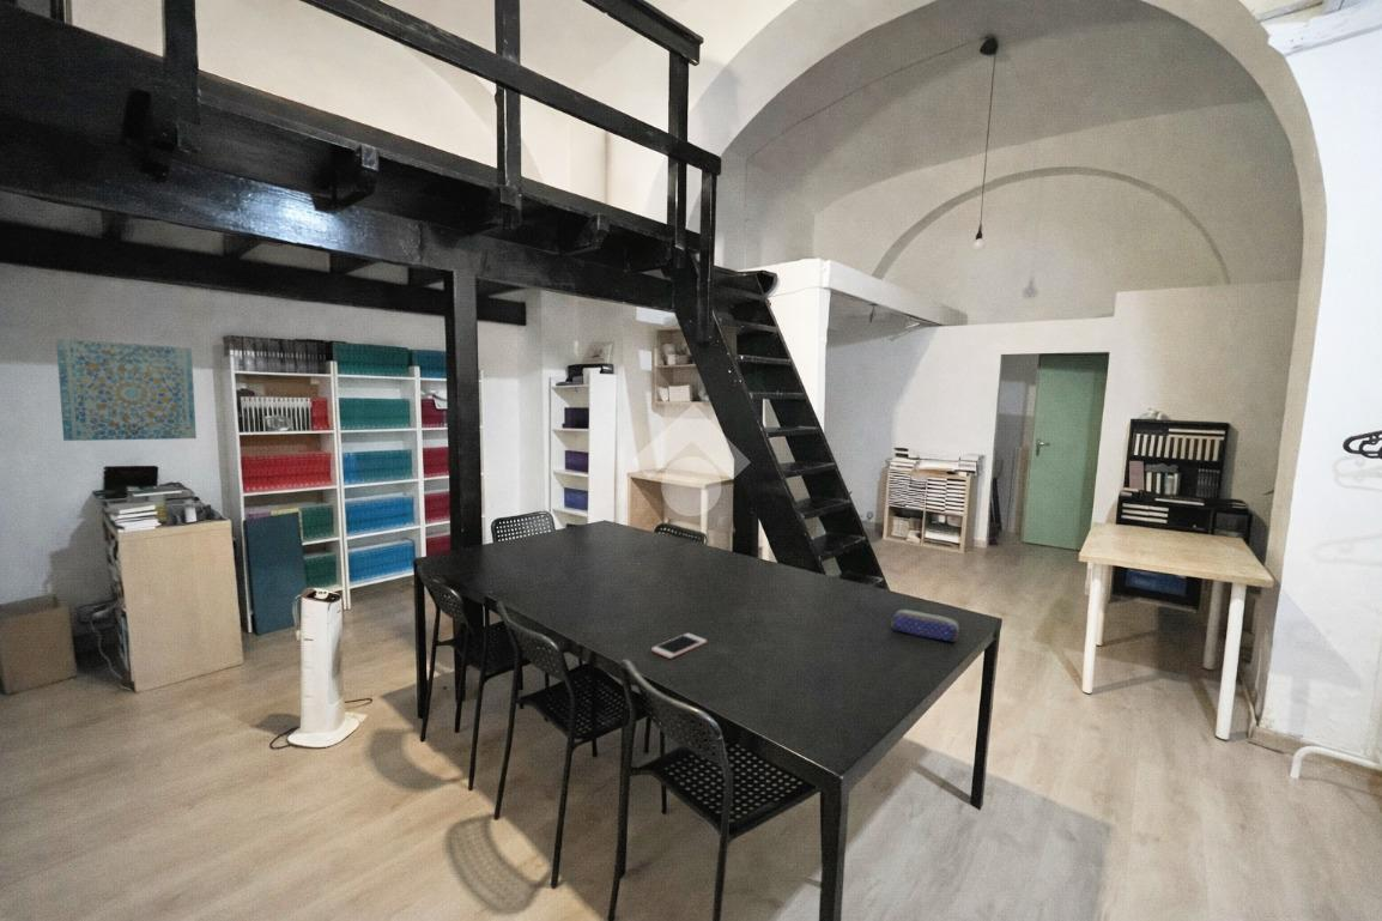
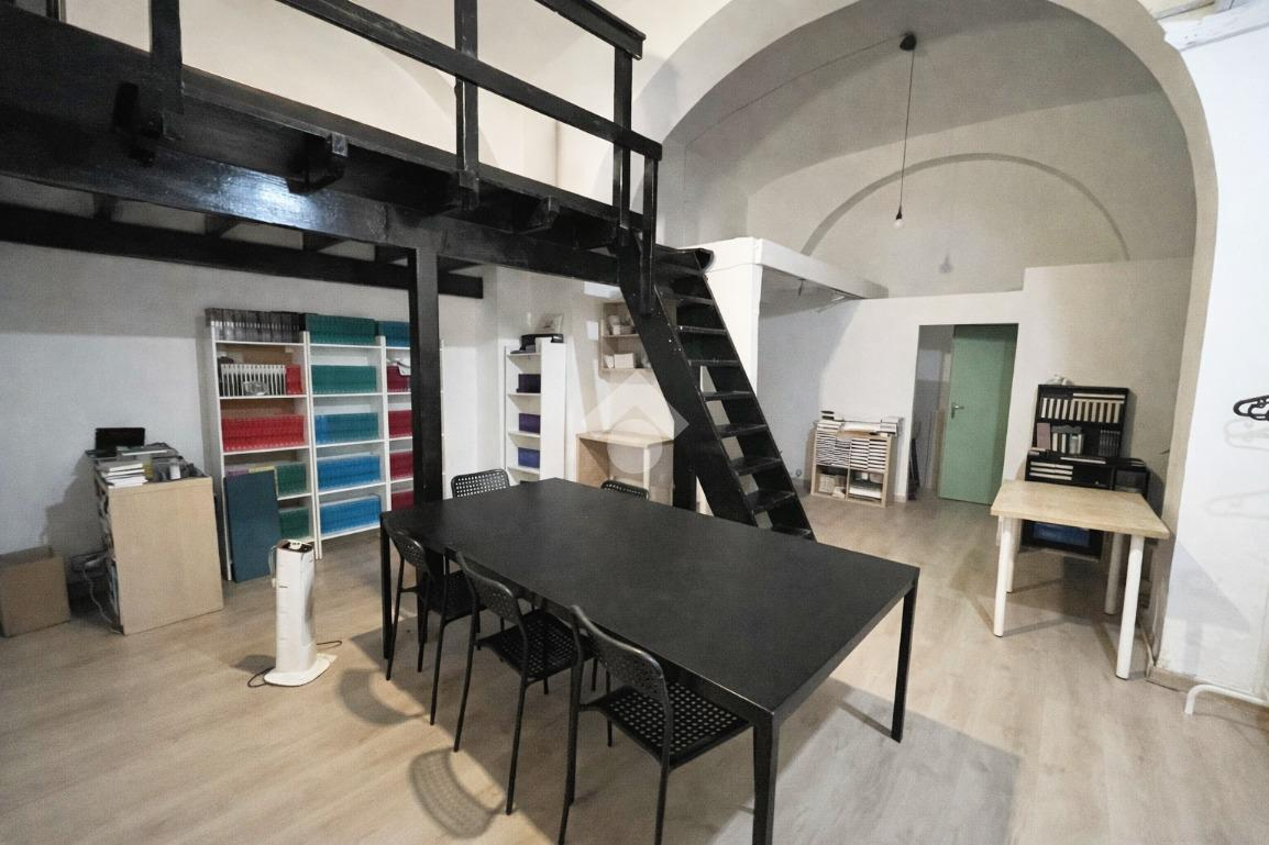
- pencil case (925, 624)
- cell phone (679, 644)
- wall art (131, 392)
